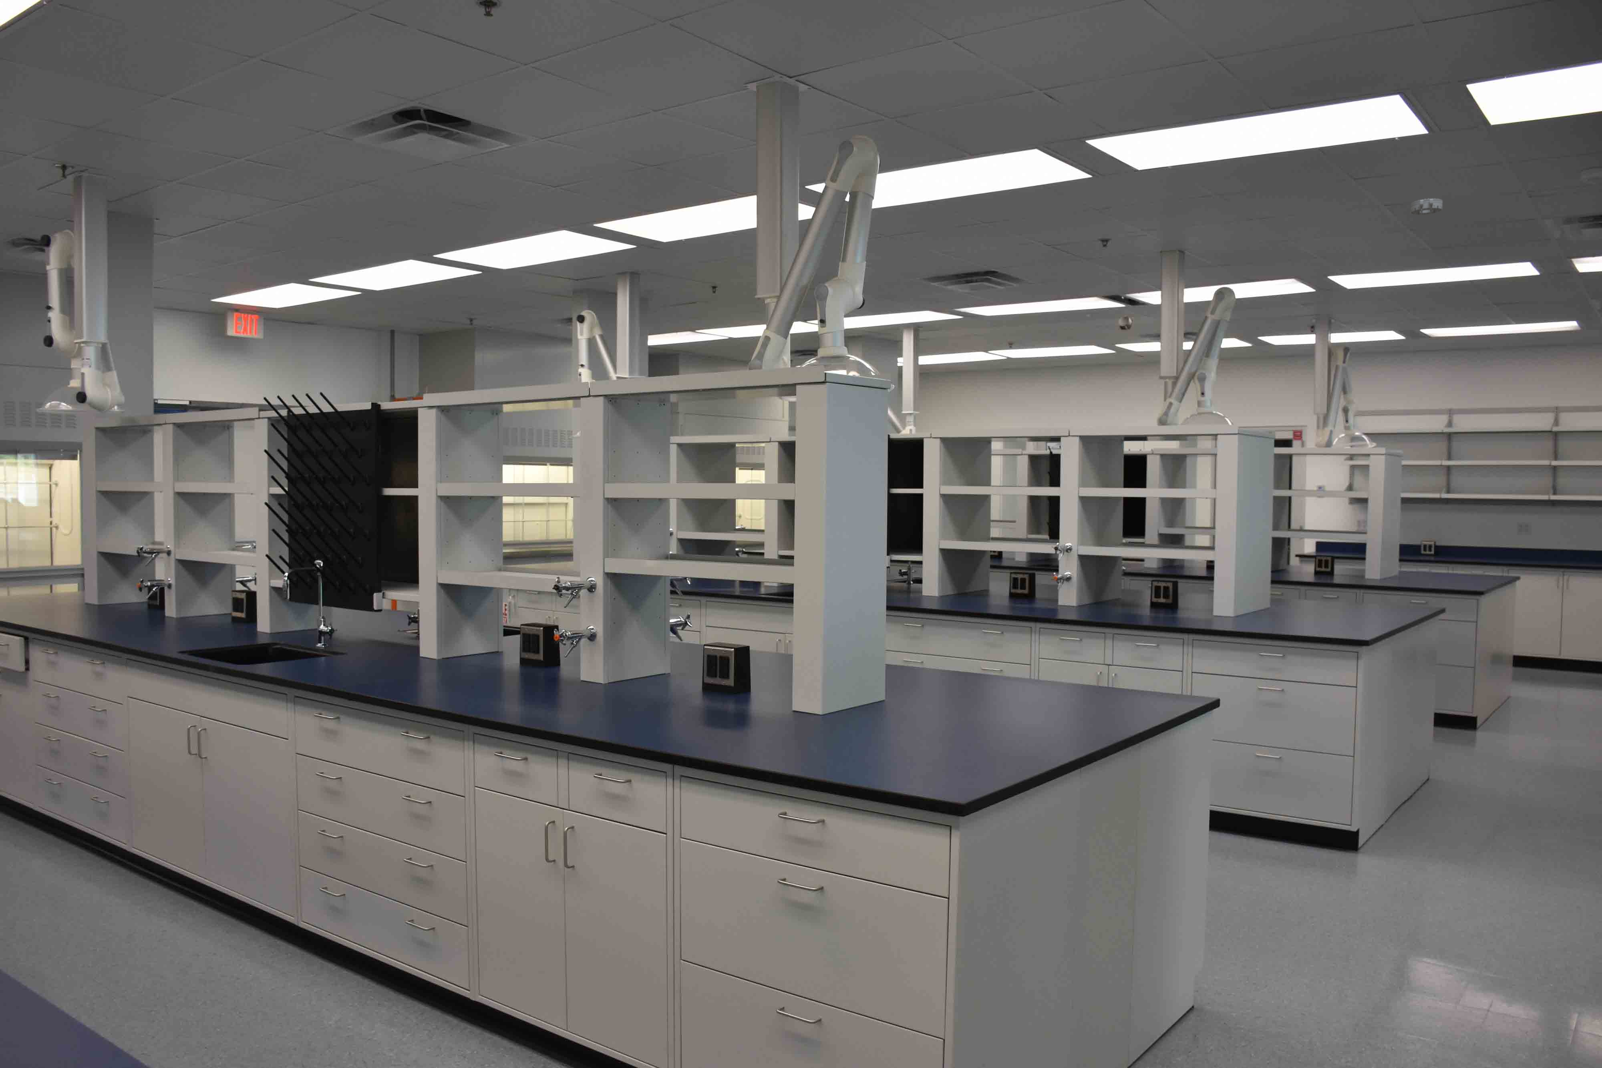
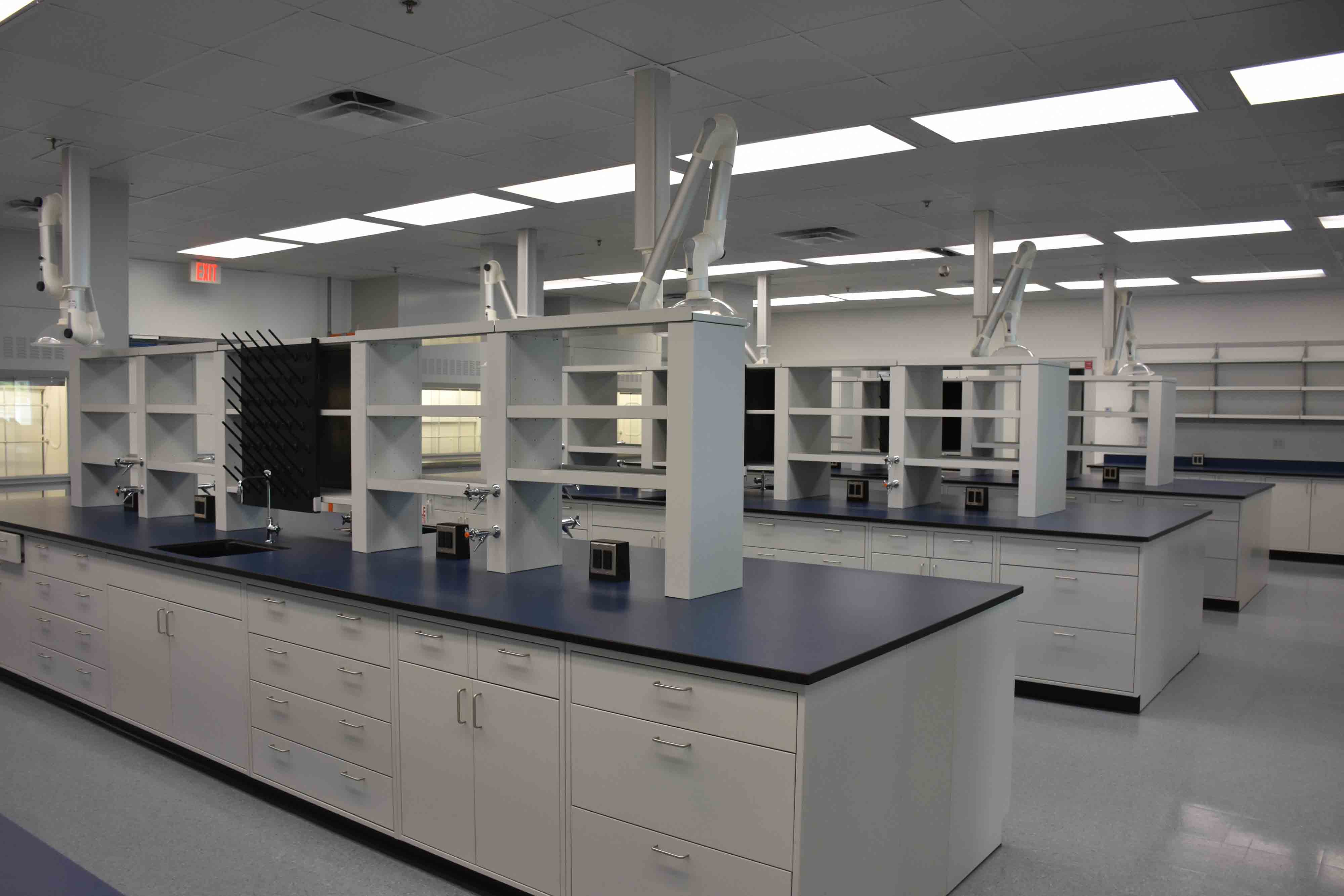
- smoke detector (1426, 206)
